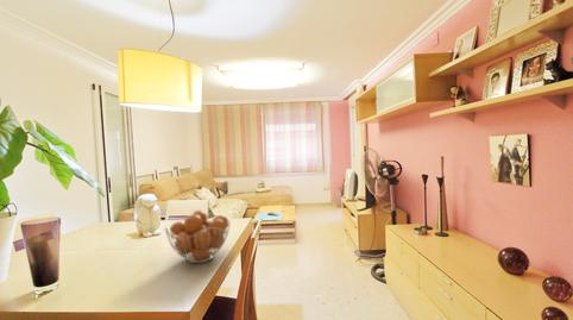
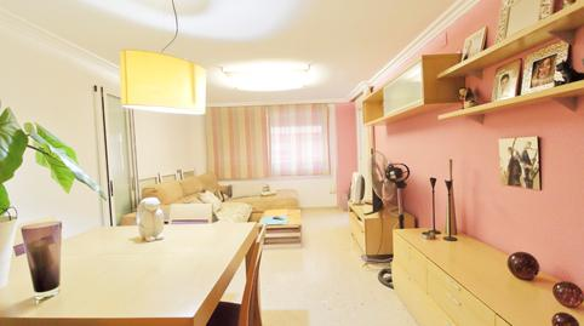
- fruit basket (199, 234)
